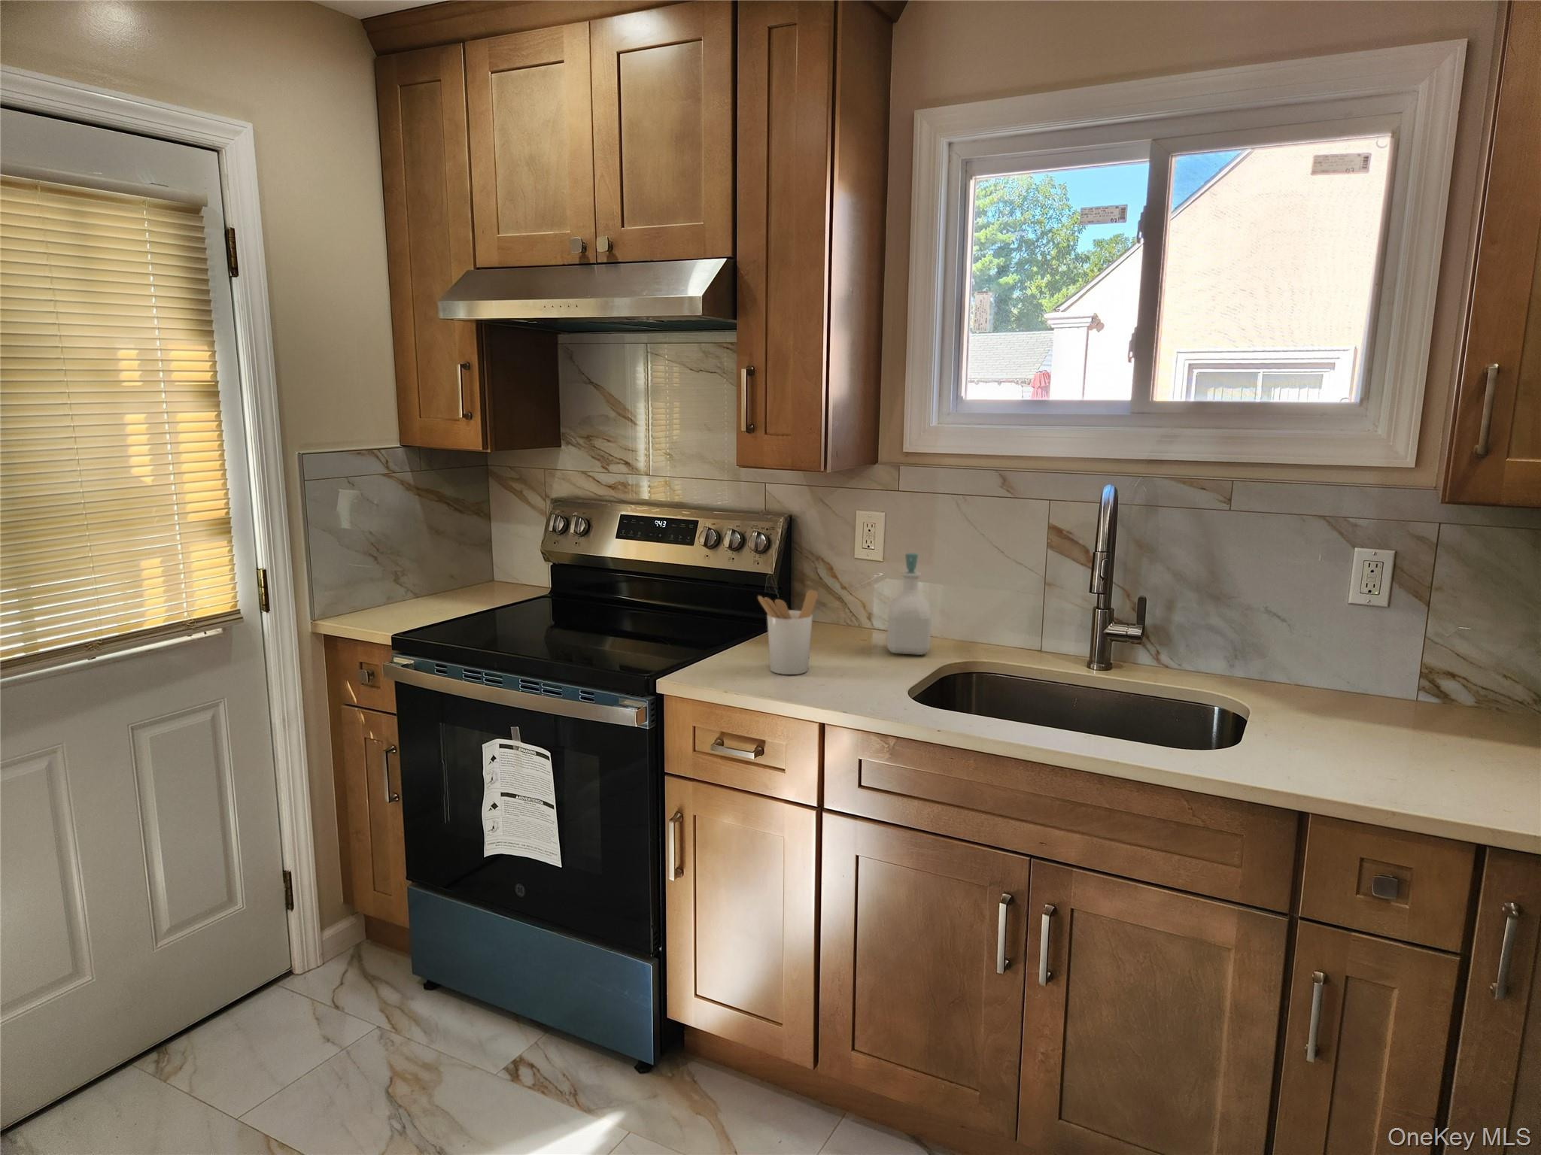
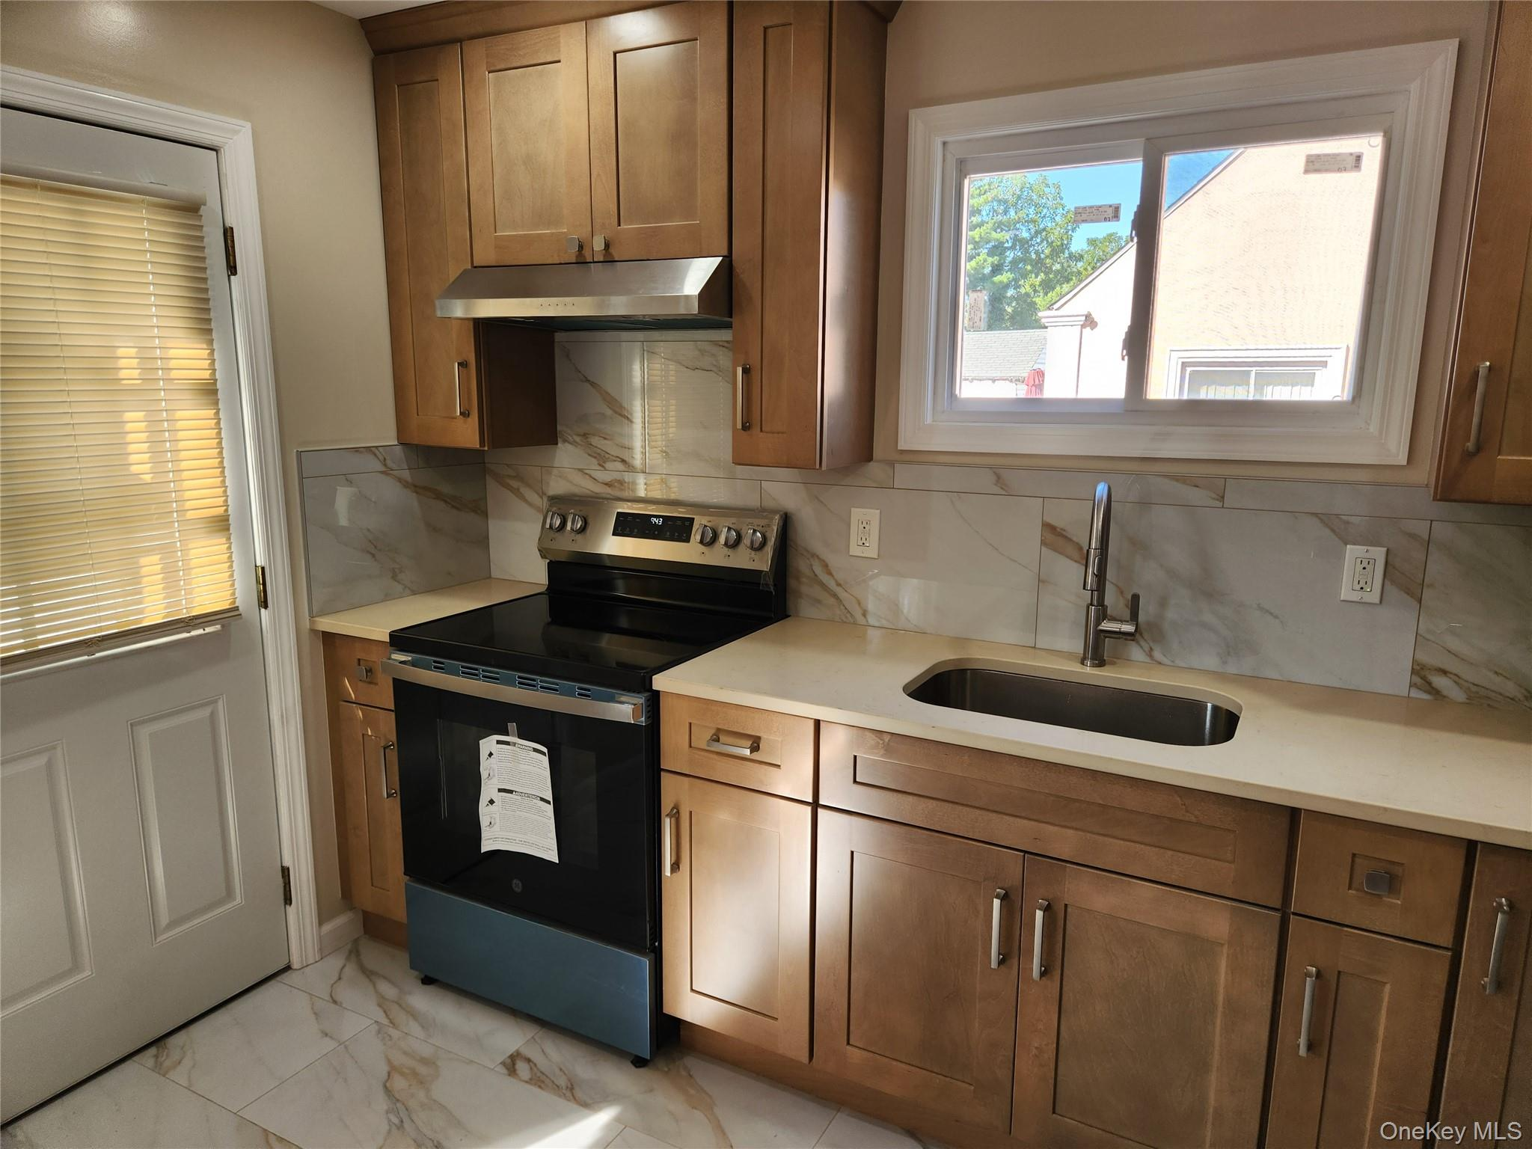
- utensil holder (784, 631)
- soap bottle (910, 602)
